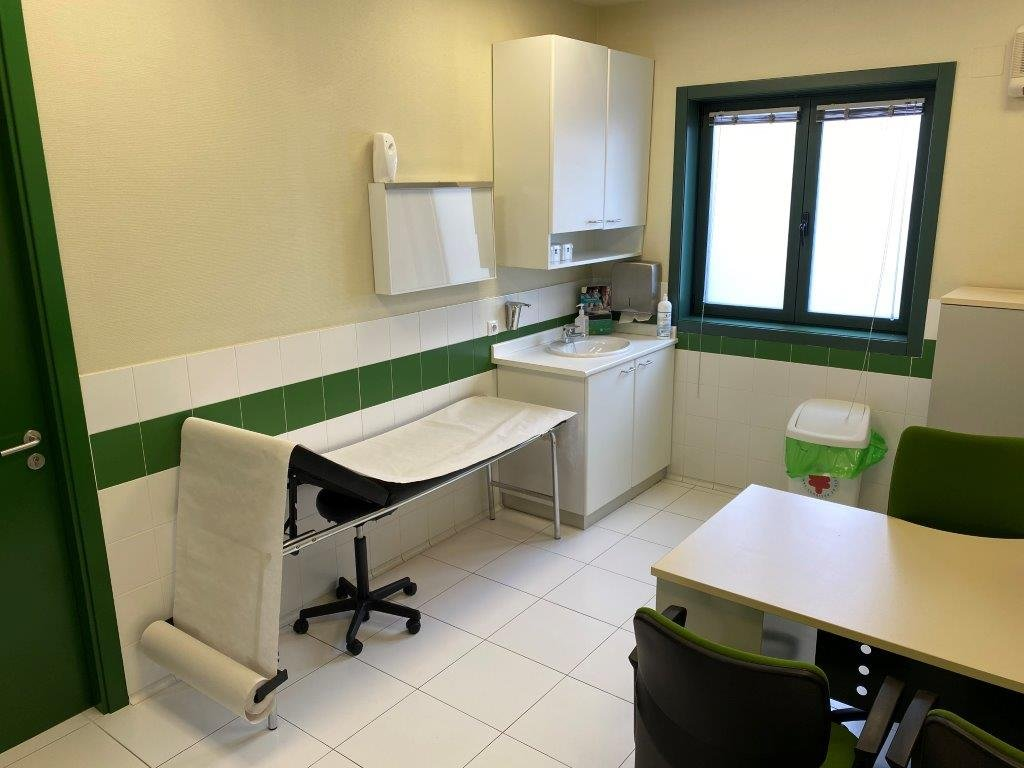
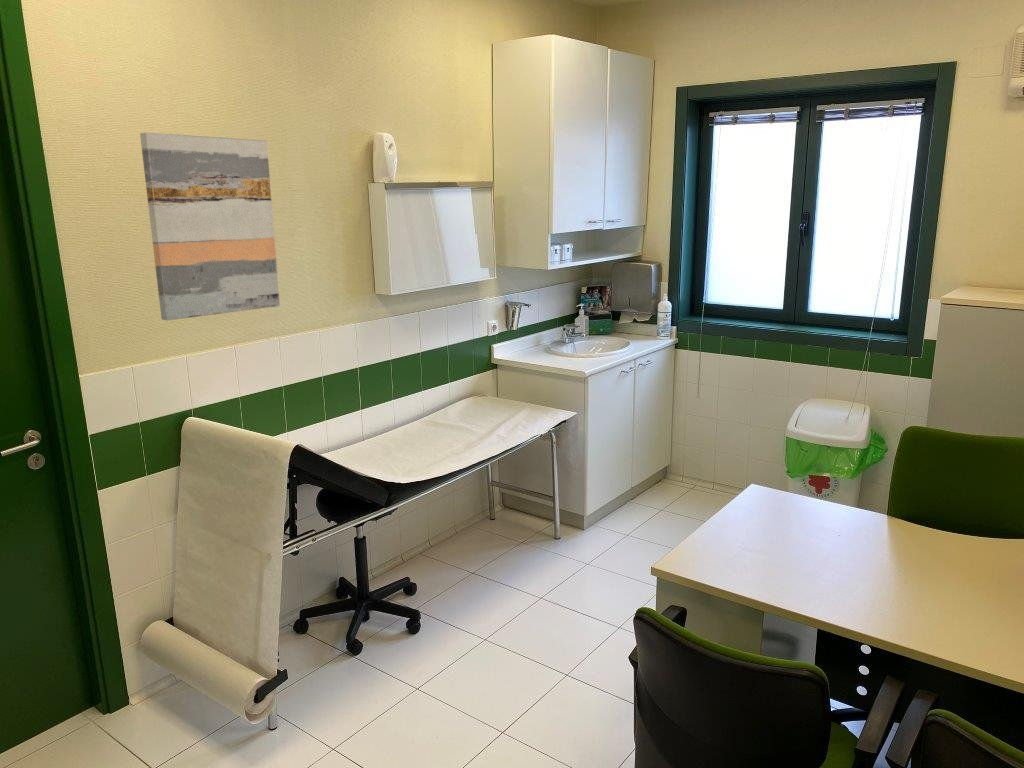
+ wall art (216, 227)
